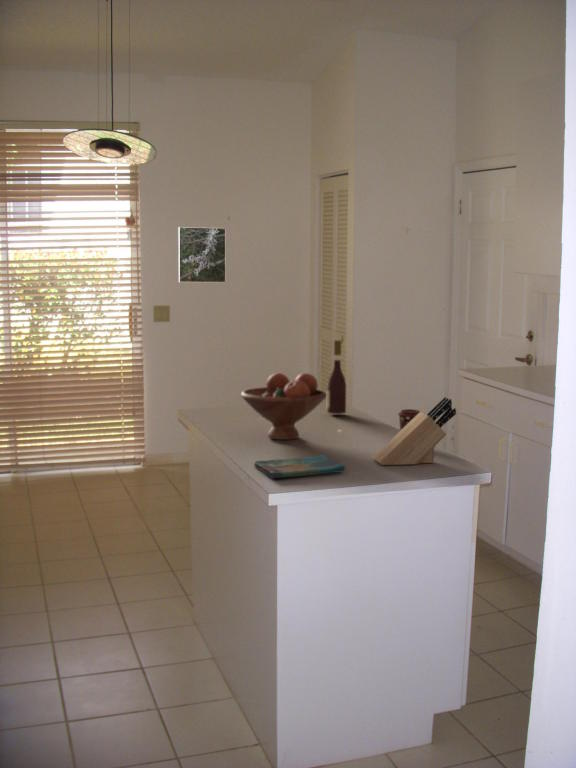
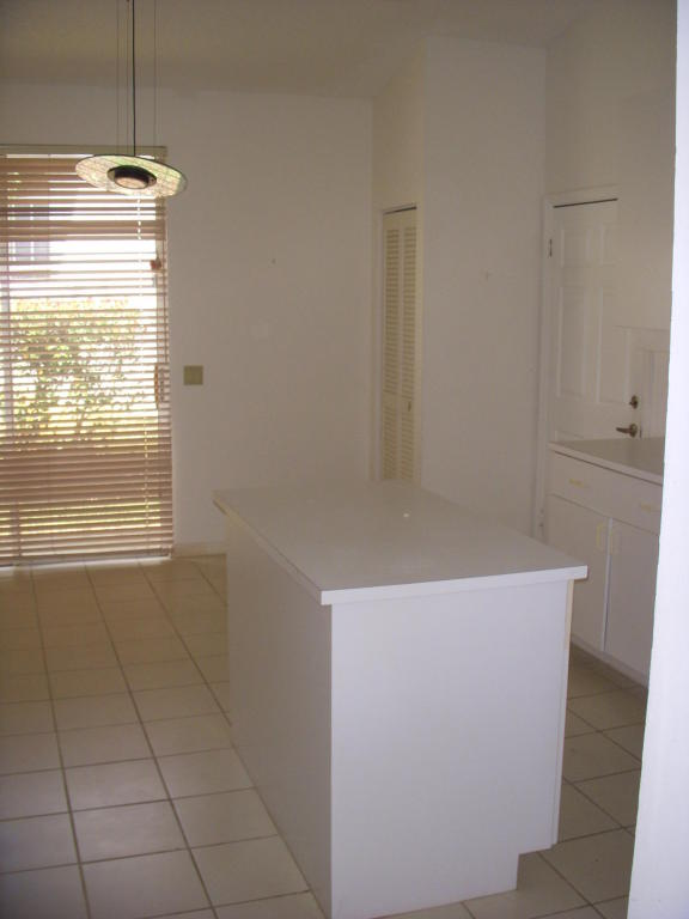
- knife block (415, 429)
- coffee cup (406, 424)
- fruit bowl (283, 406)
- wine bottle (337, 377)
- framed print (202, 255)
- dish towel (299, 465)
